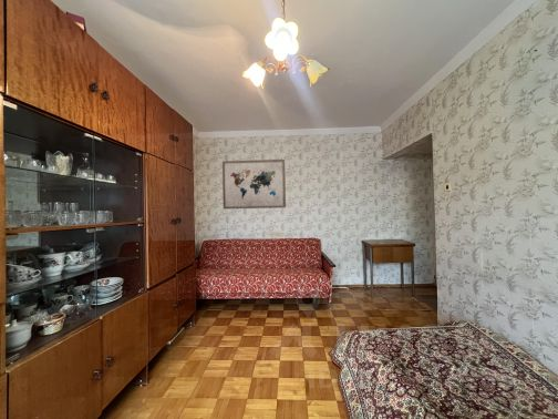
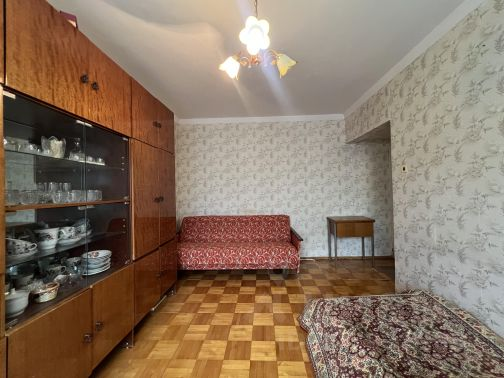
- wall art (254, 184)
